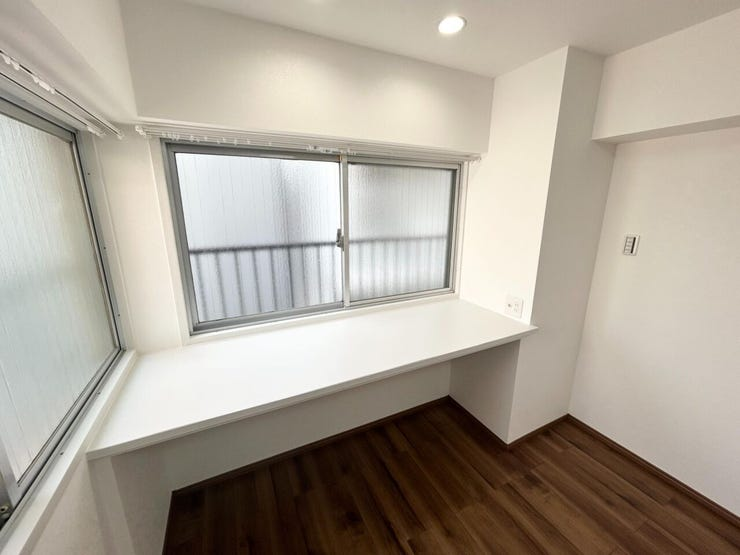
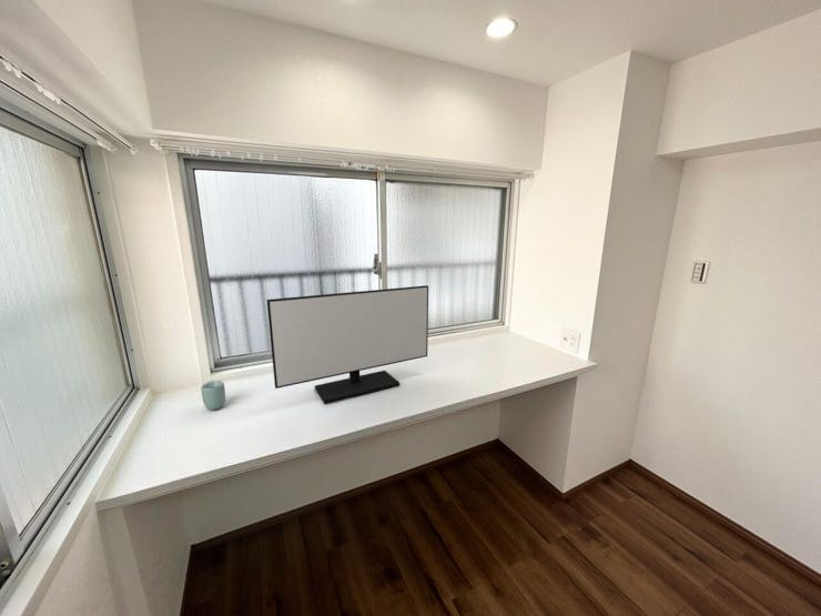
+ cup (214, 395)
+ monitor (355, 340)
